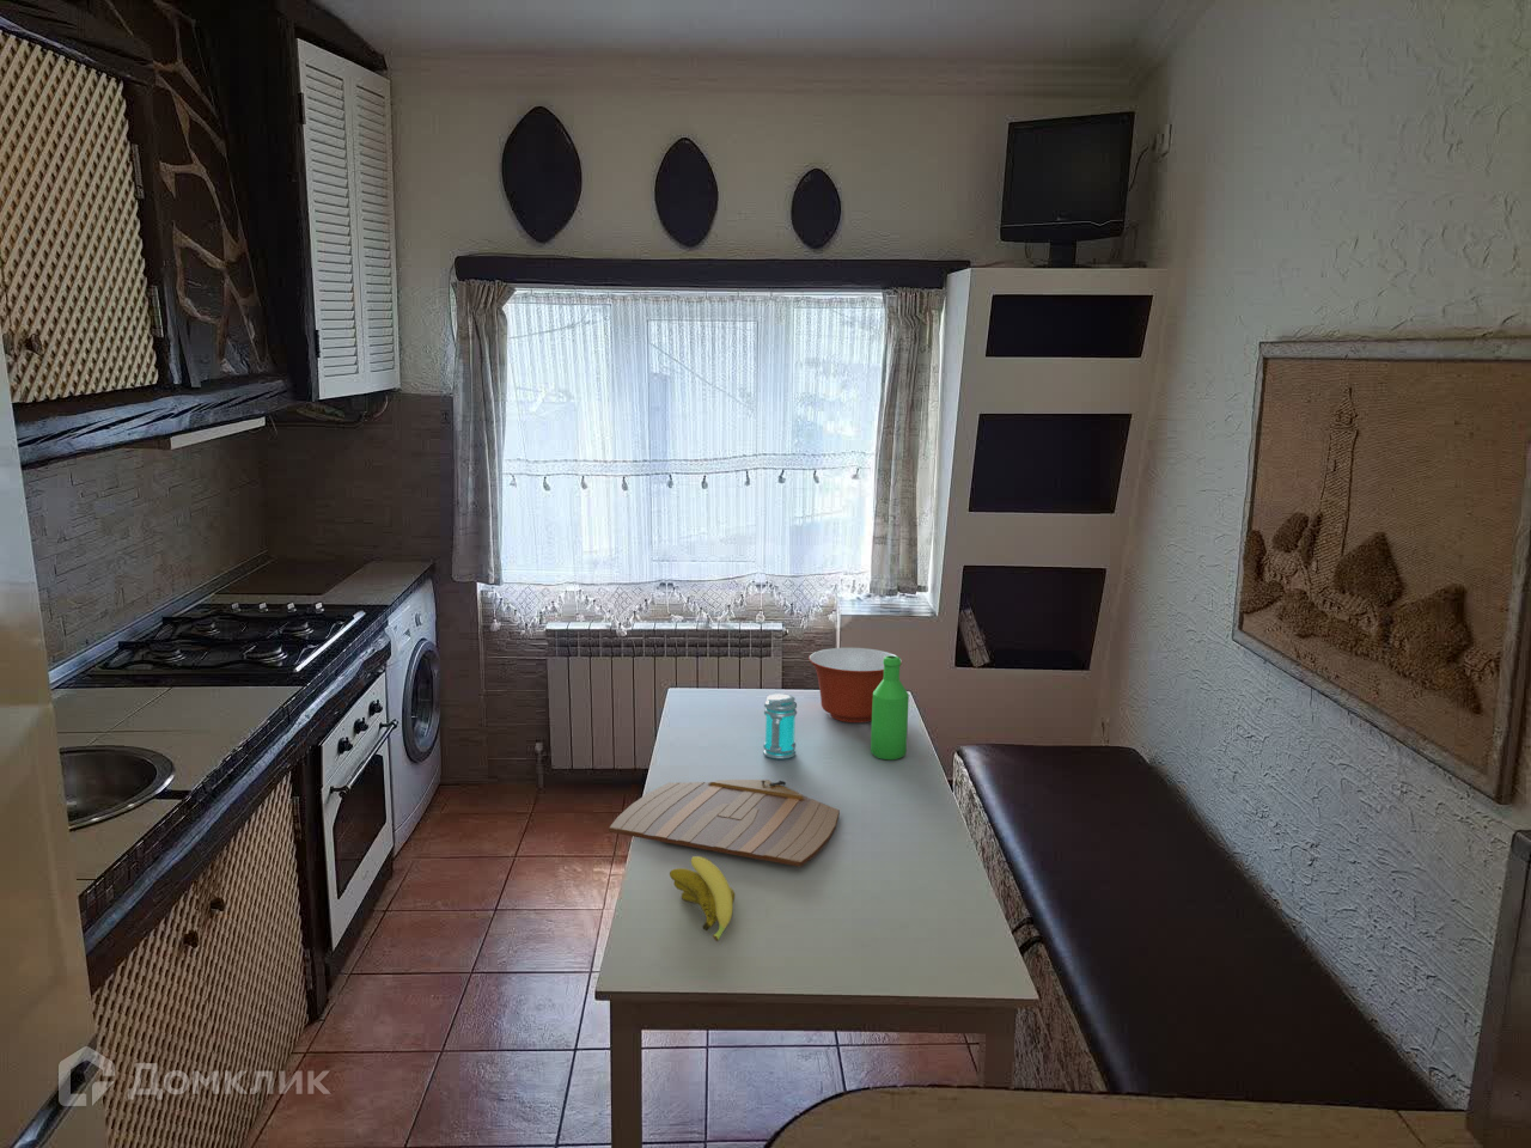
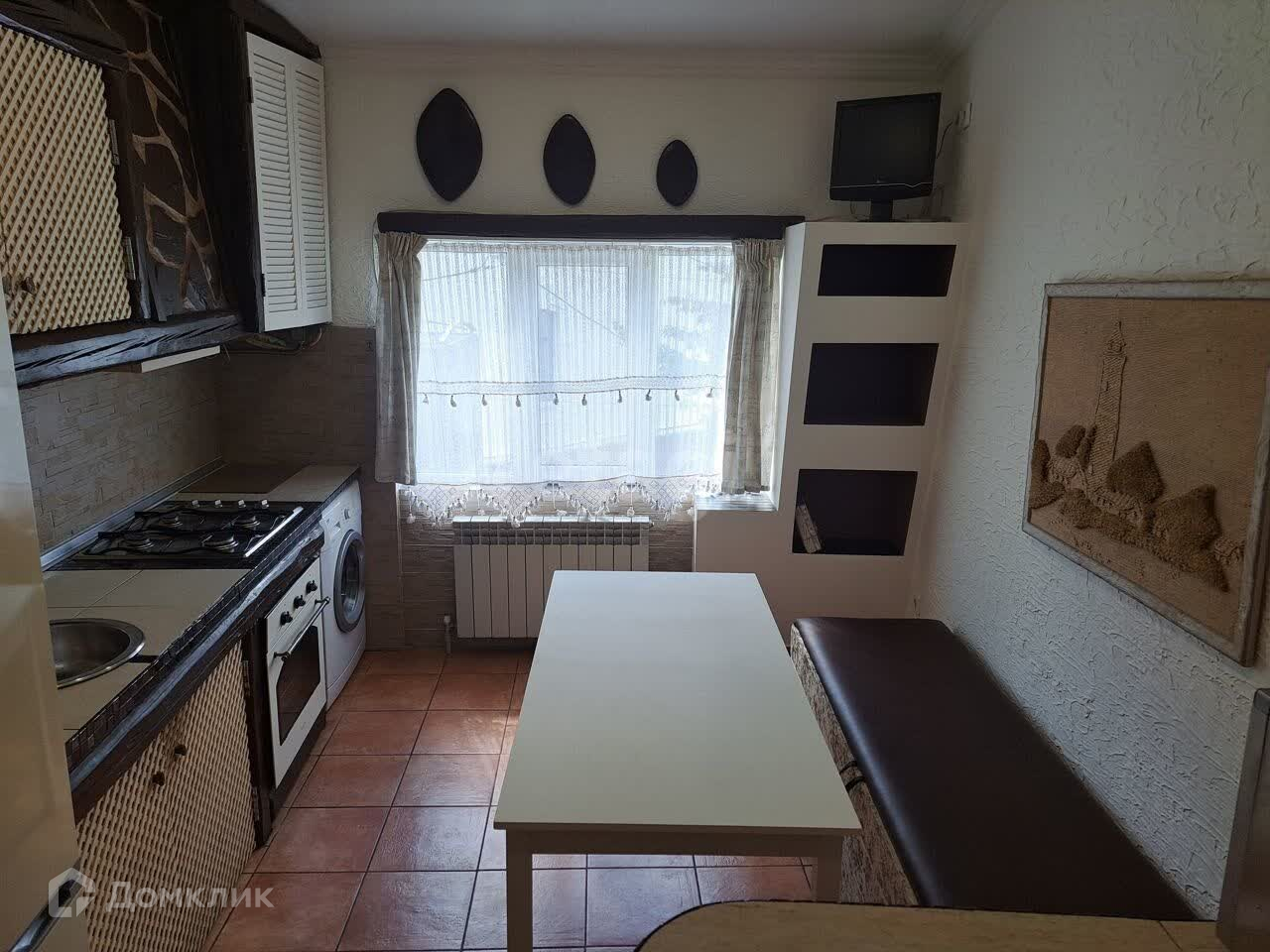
- bottle (890, 705)
- cutting board (737, 808)
- mixing bowl (854, 686)
- banana (700, 880)
- jar (780, 725)
